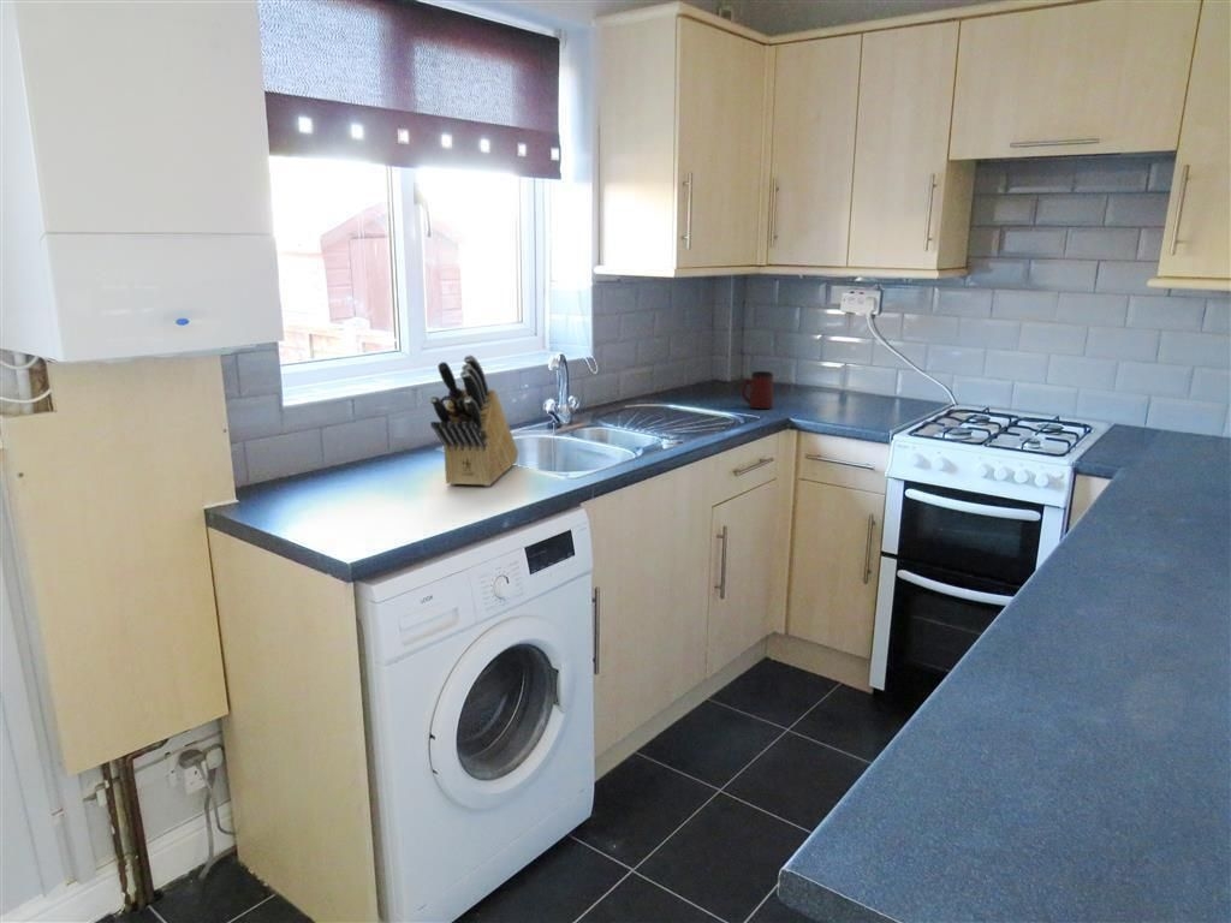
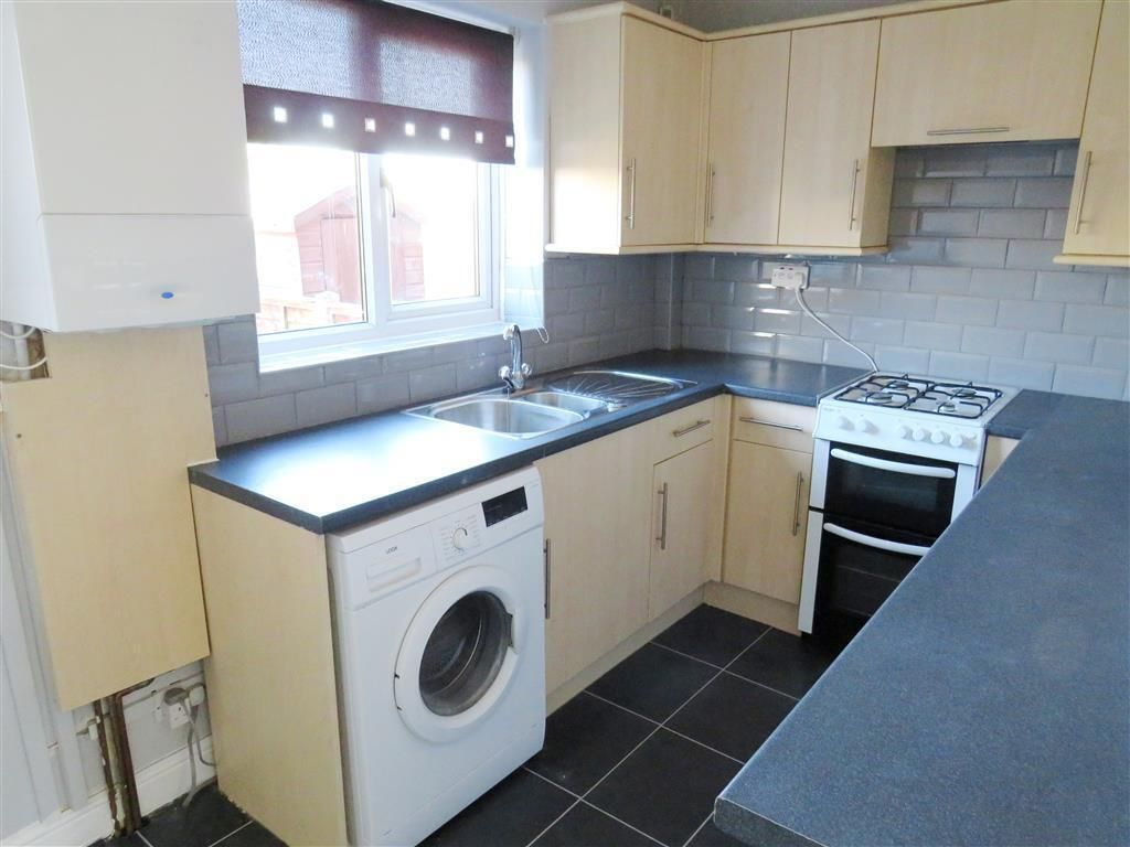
- knife block (475, 415)
- mug (757, 389)
